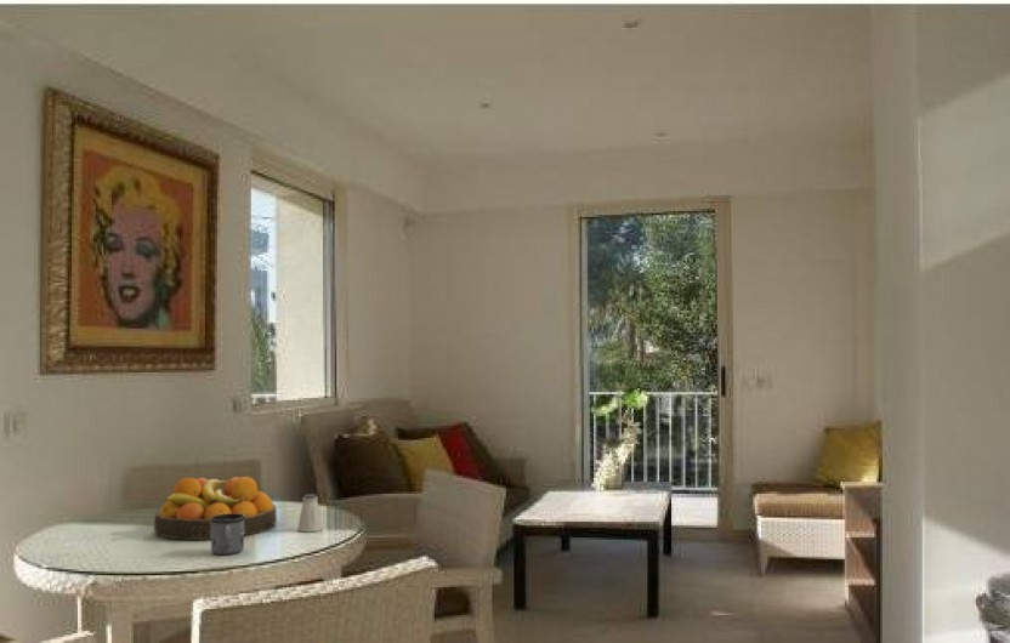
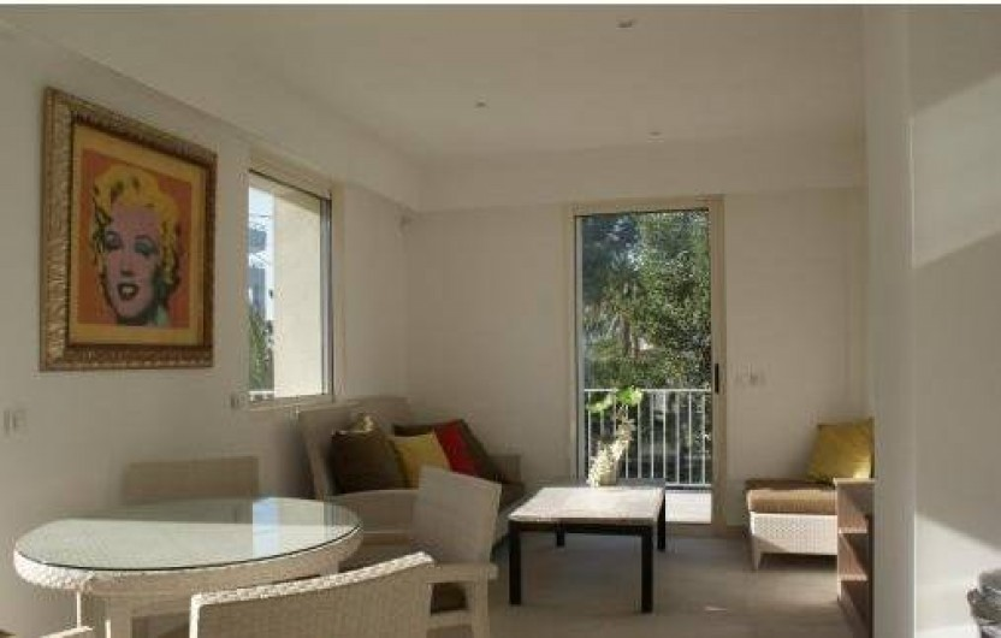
- saltshaker (310, 512)
- mug (227, 535)
- fruit bowl (216, 501)
